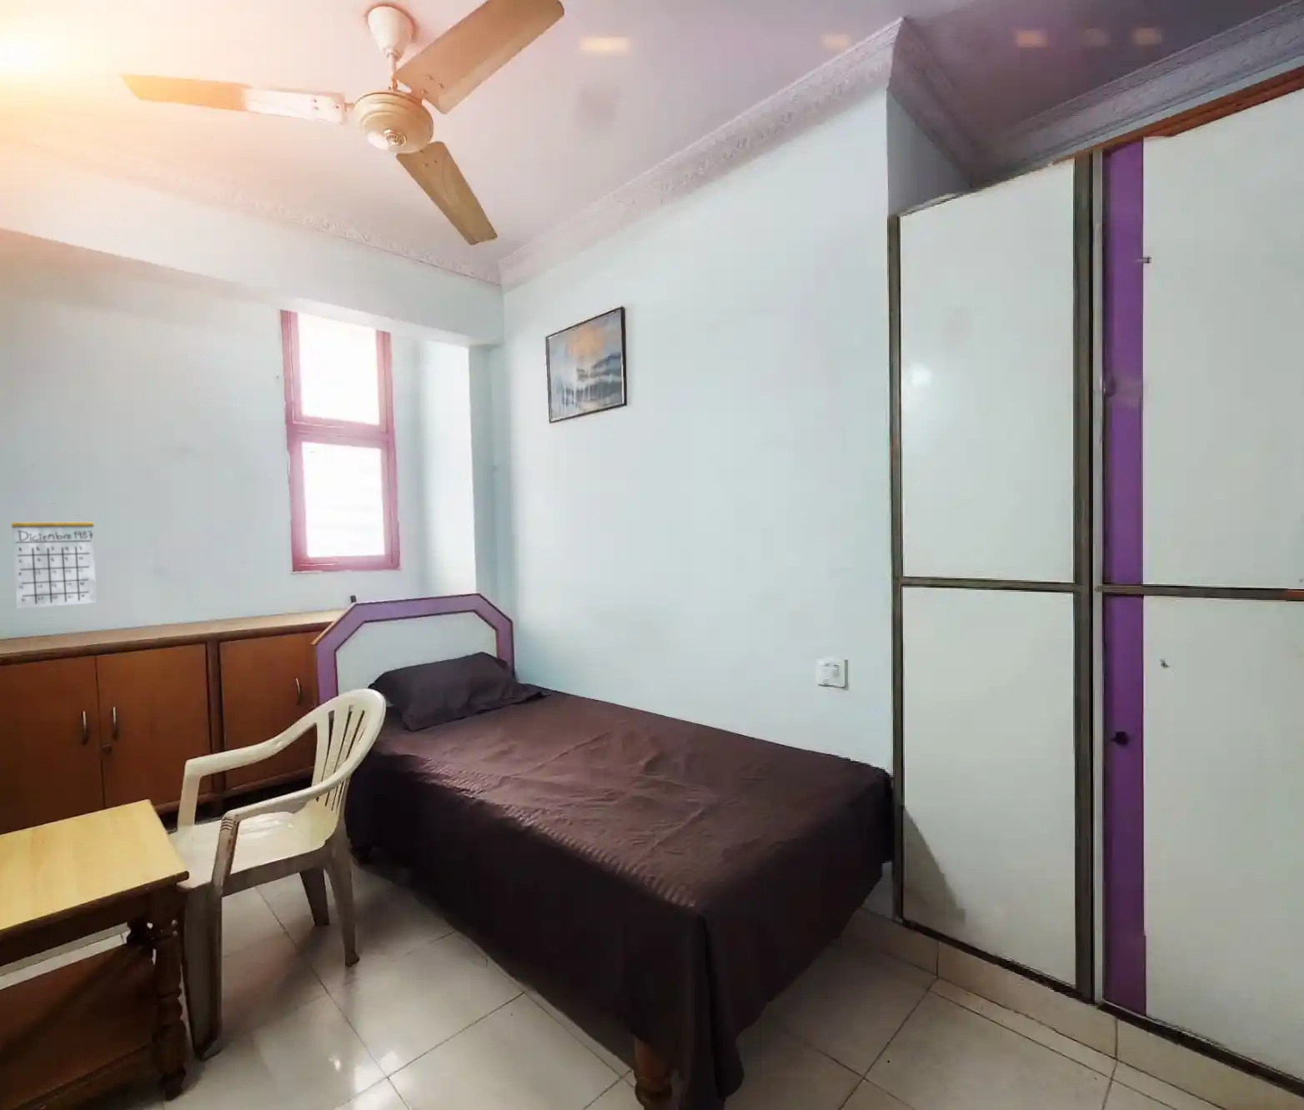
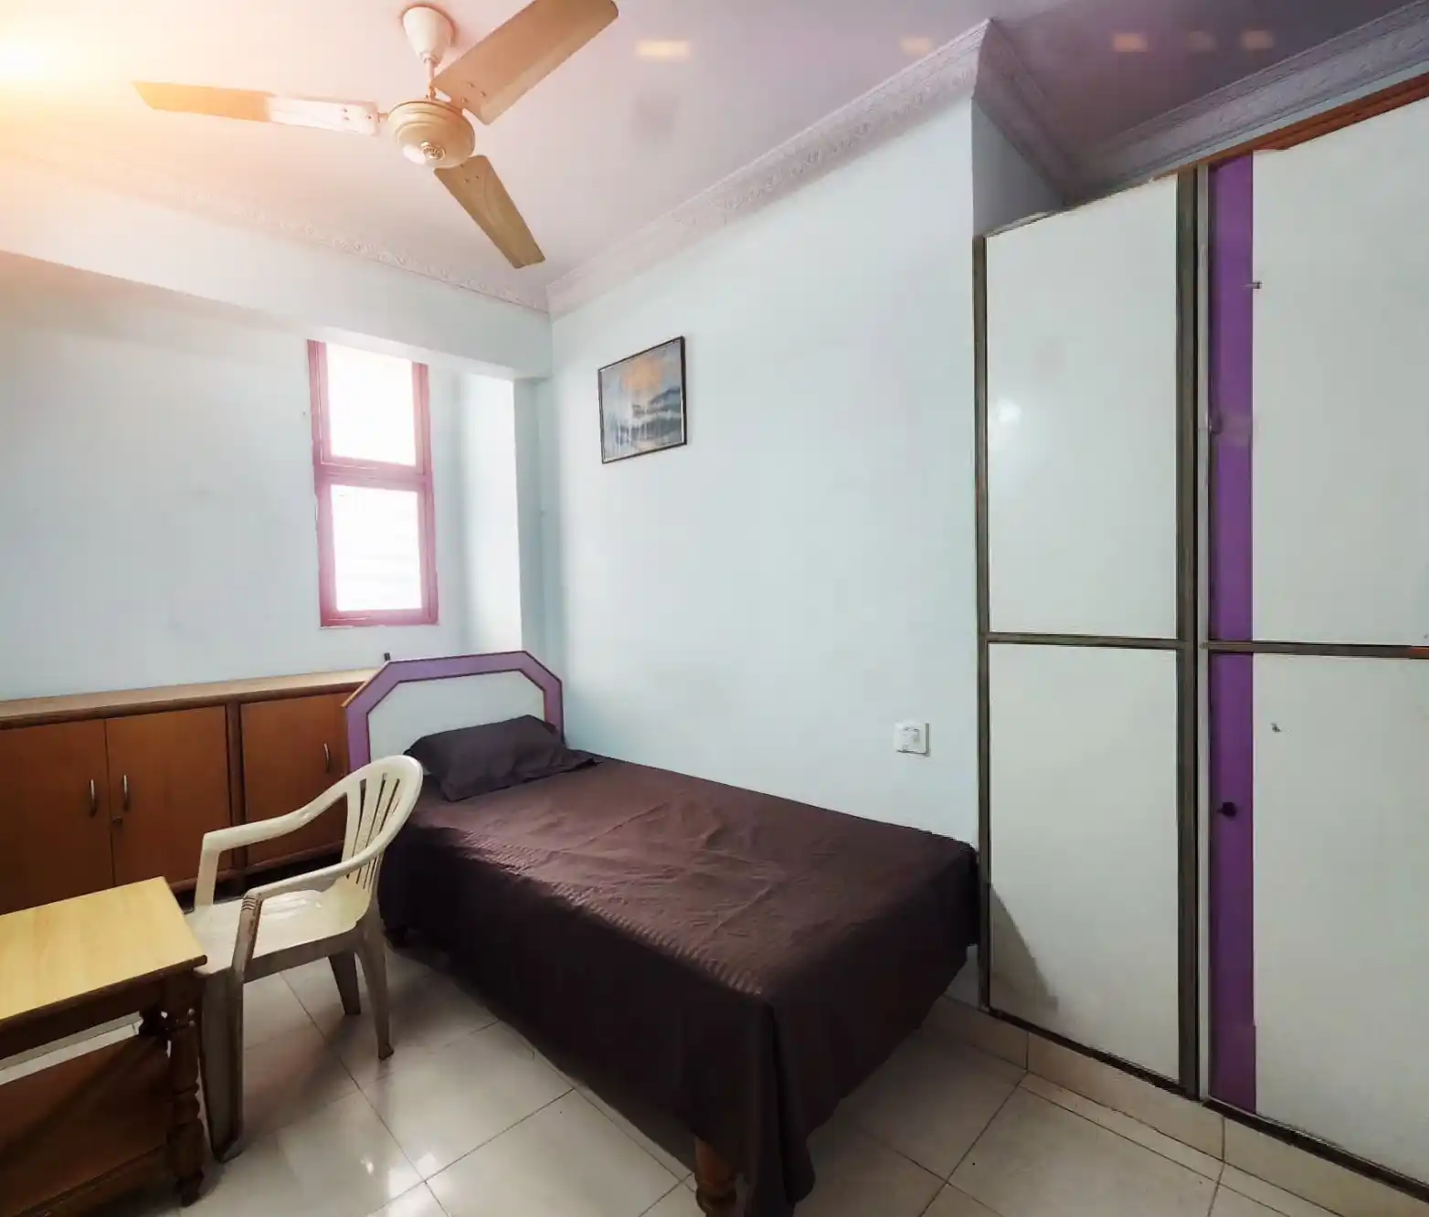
- calendar (55, 553)
